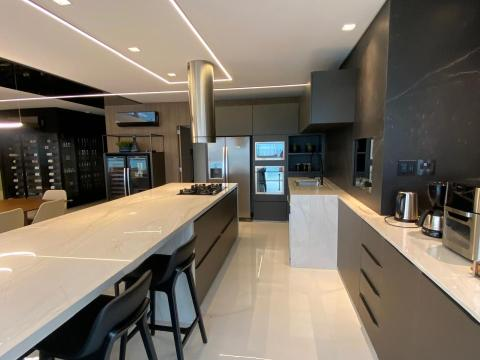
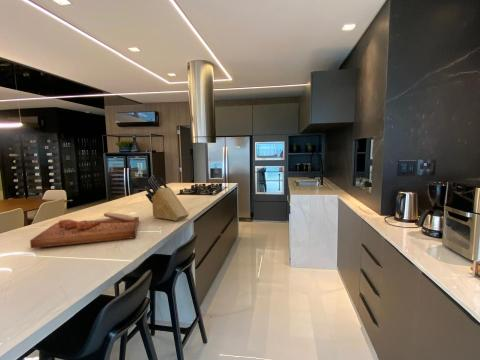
+ knife block (165, 196)
+ cutting board (93, 225)
